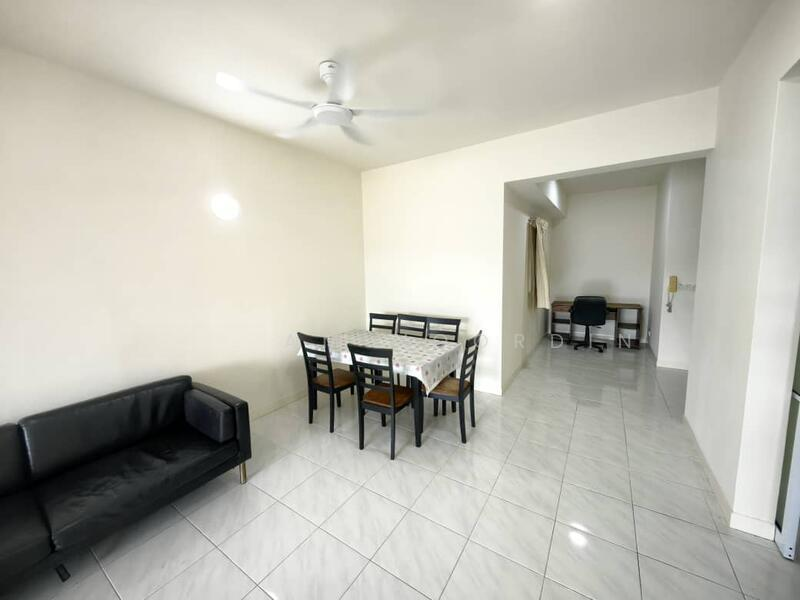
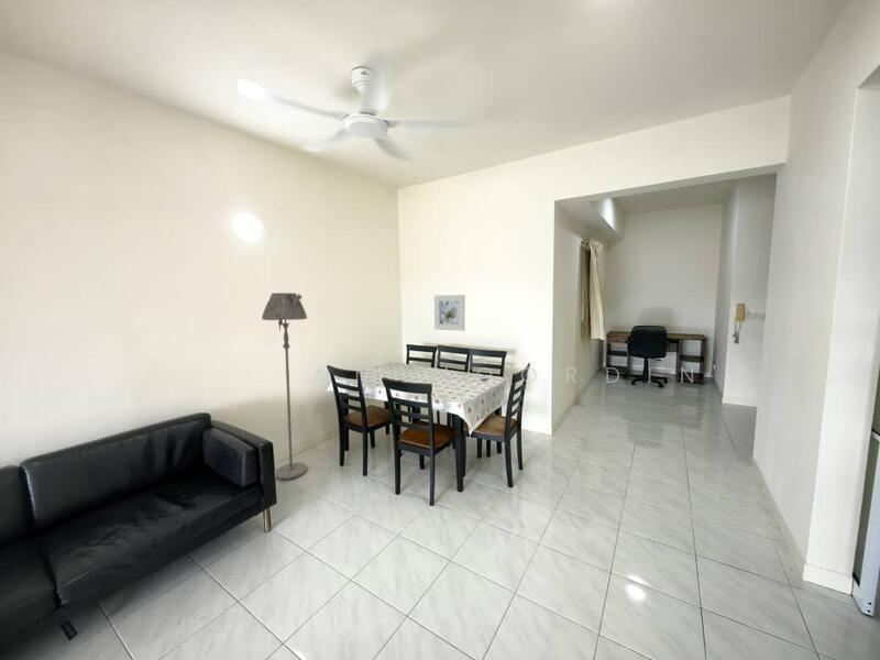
+ floor lamp (287, 384)
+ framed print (449, 312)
